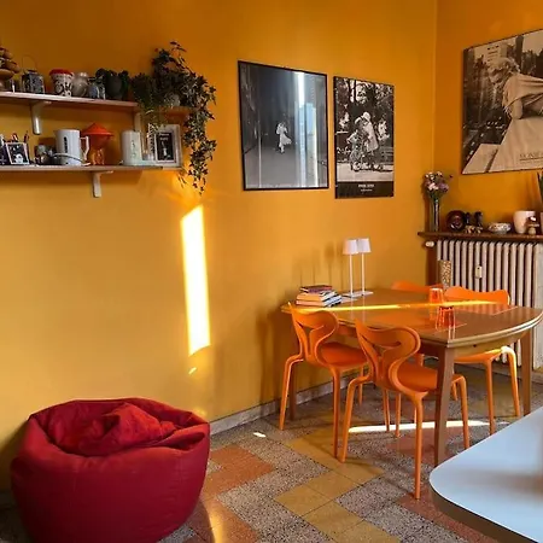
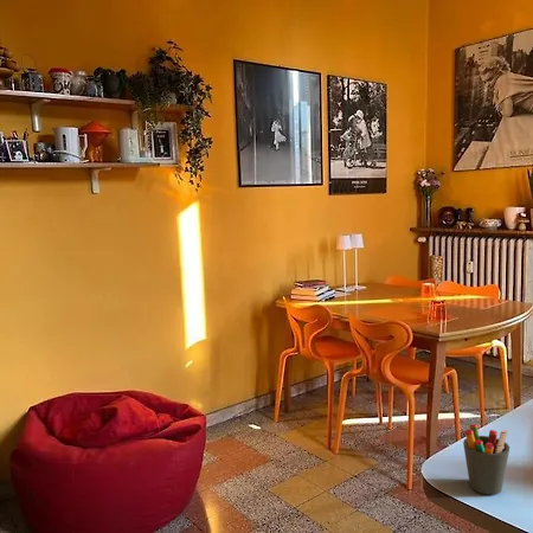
+ pen holder (484, 454)
